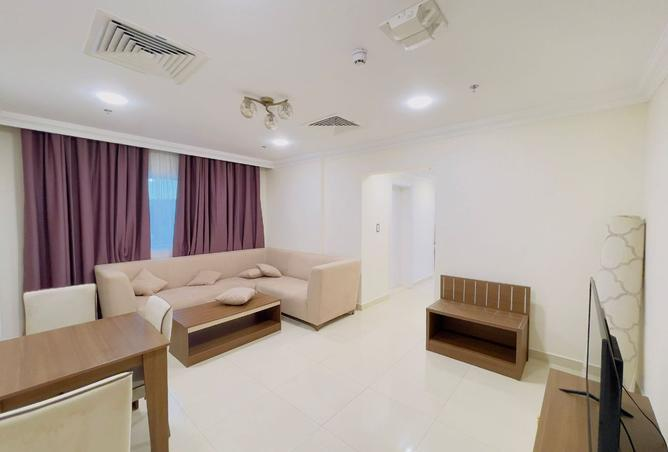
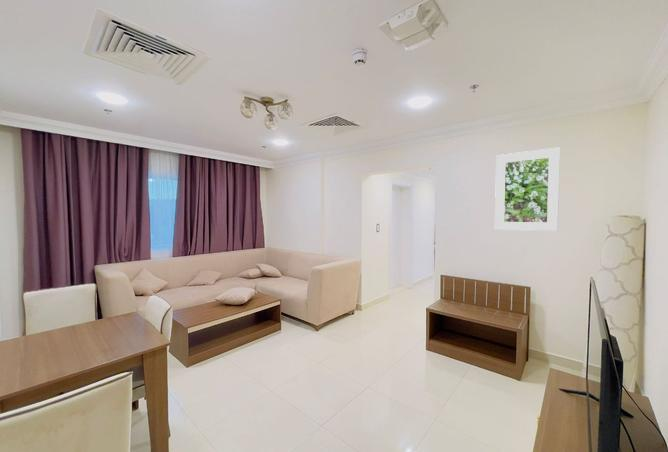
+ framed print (525, 191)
